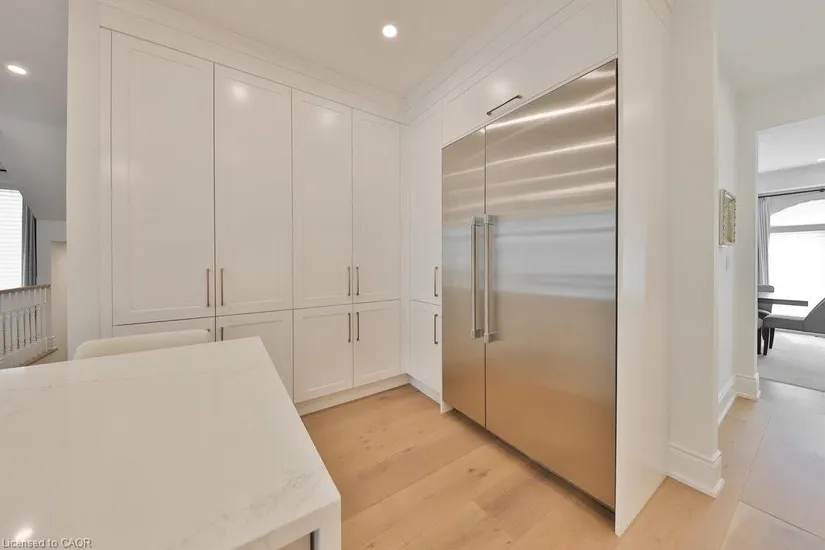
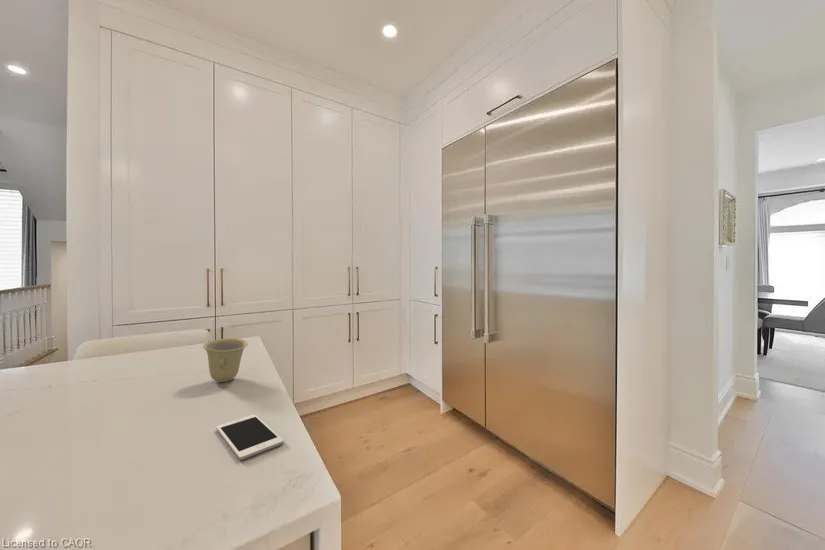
+ cell phone (248, 434)
+ cup (226, 360)
